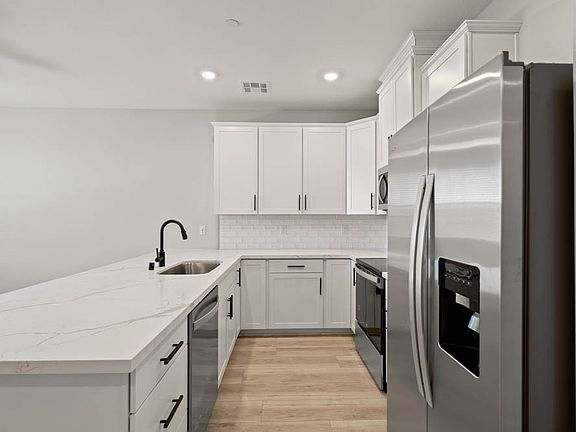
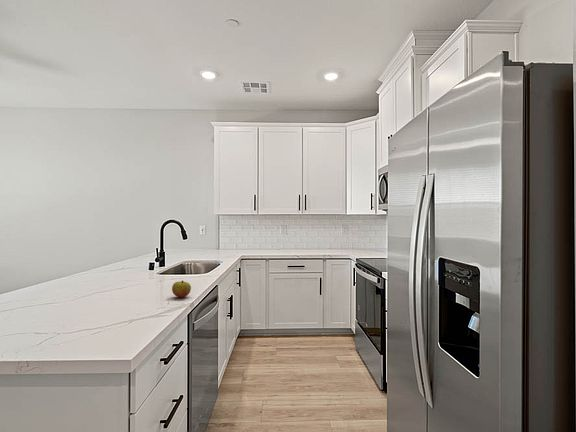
+ apple (181, 288)
